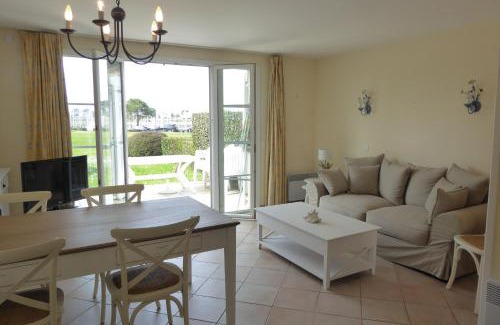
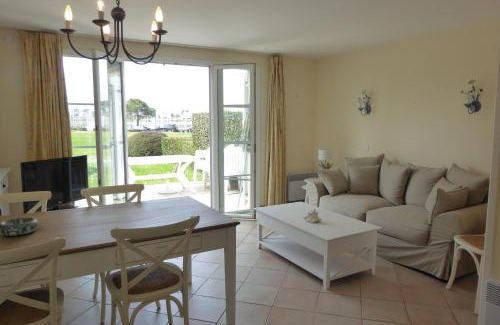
+ decorative bowl (18, 226)
